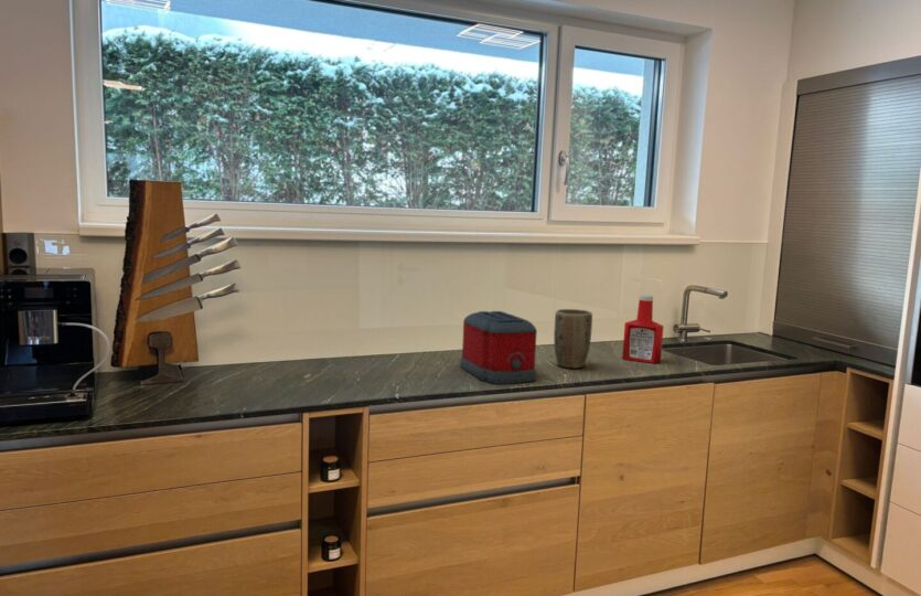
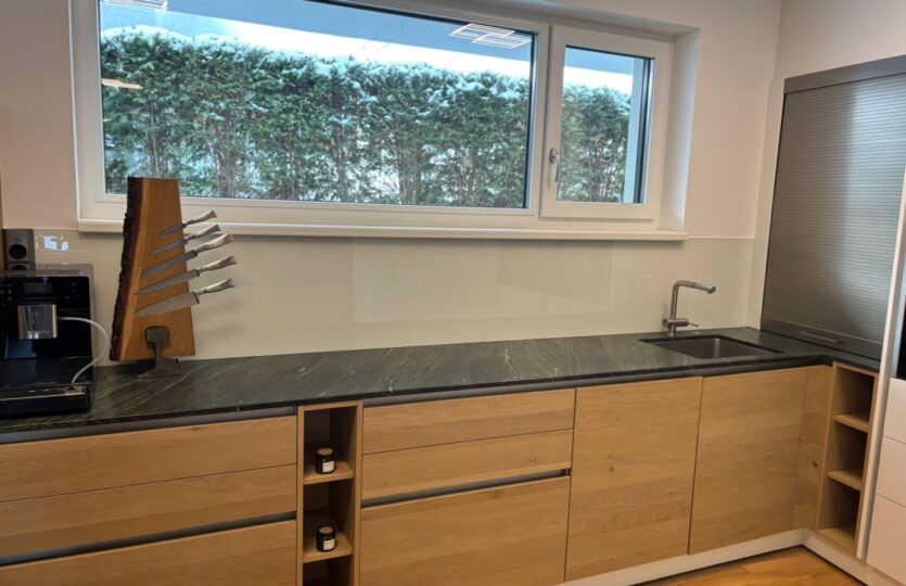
- plant pot (572, 338)
- toaster (496, 343)
- soap bottle (643, 328)
